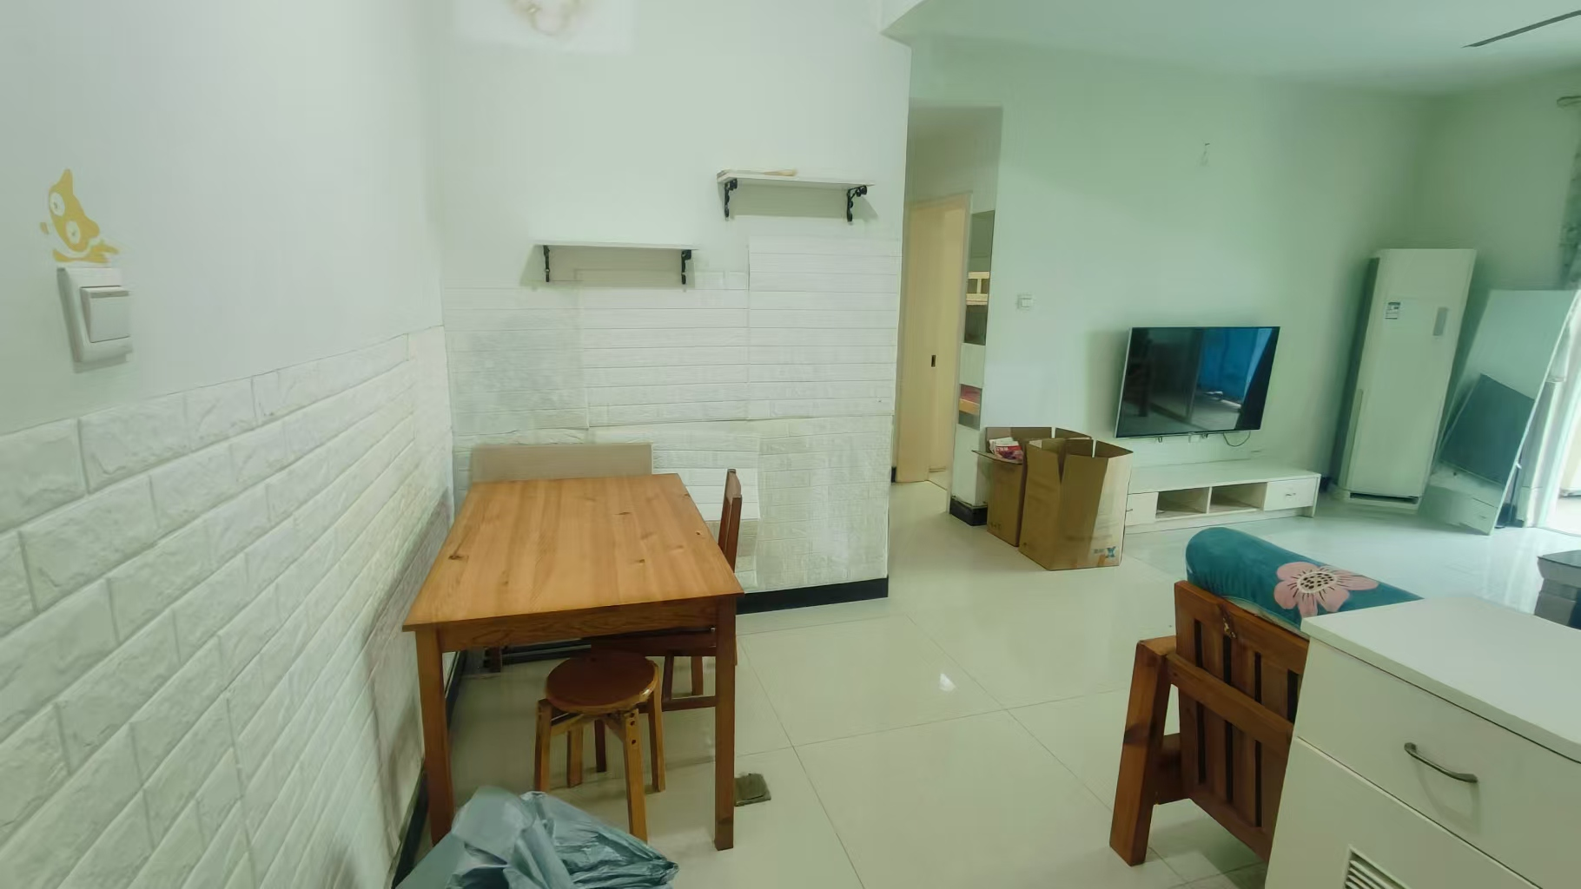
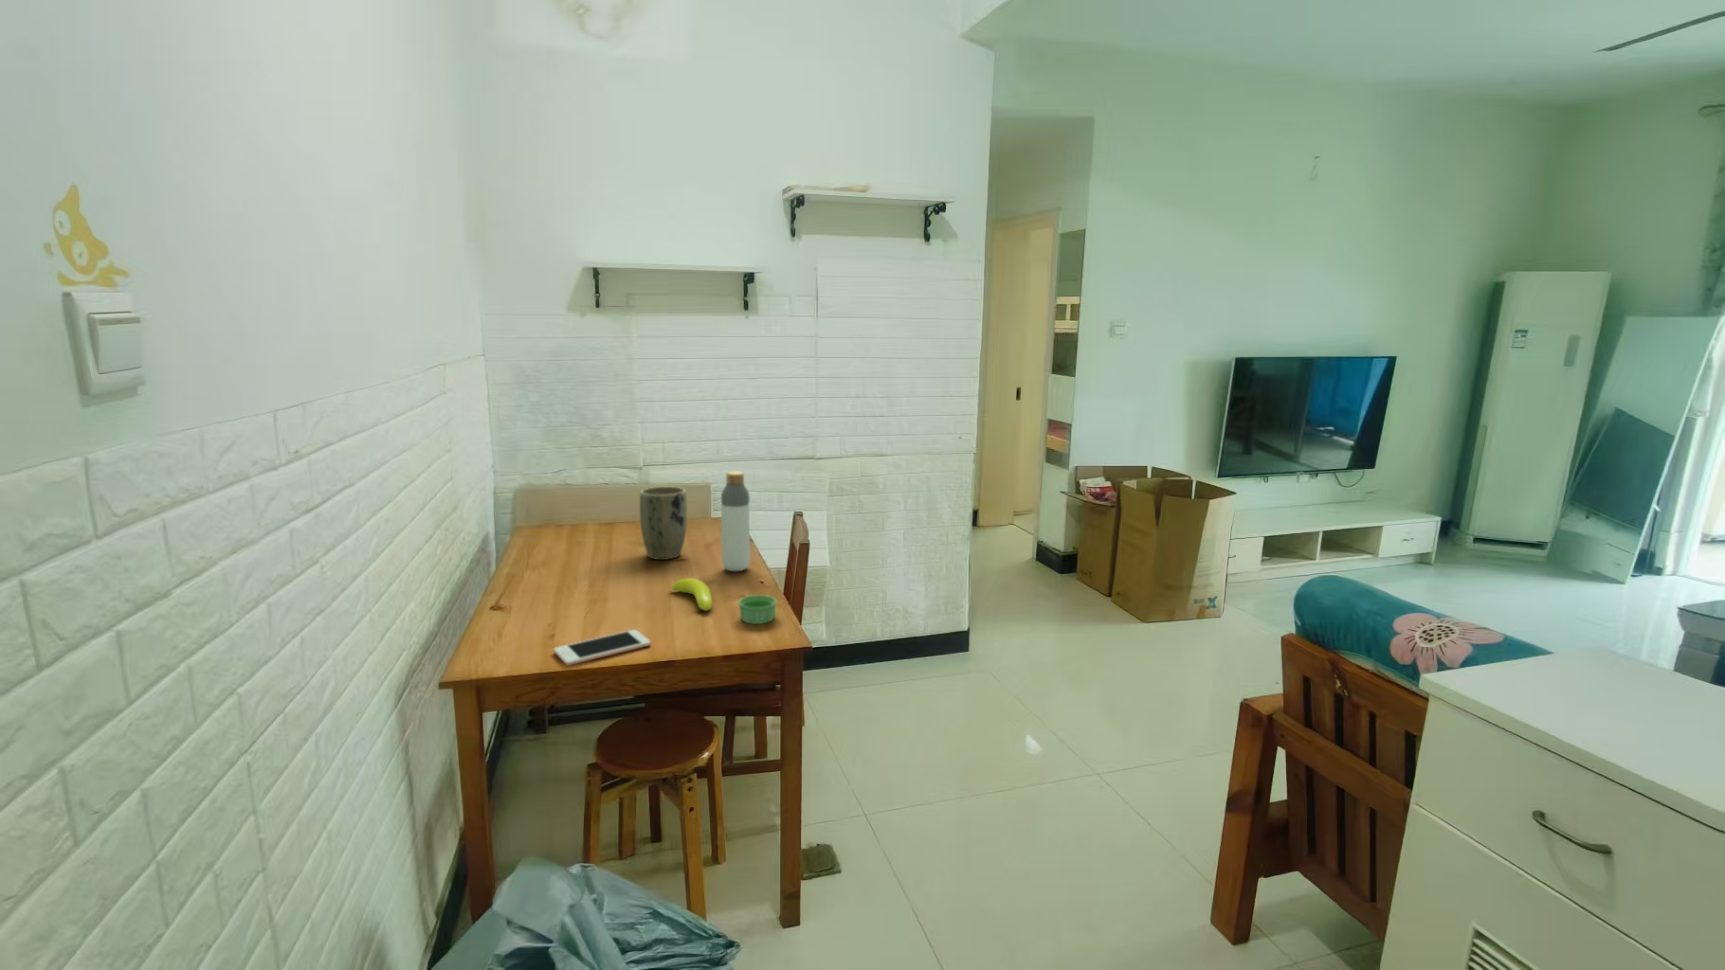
+ bottle (735, 521)
+ banana (692, 593)
+ plant pot (663, 522)
+ ramekin (757, 609)
+ cell phone (603, 645)
